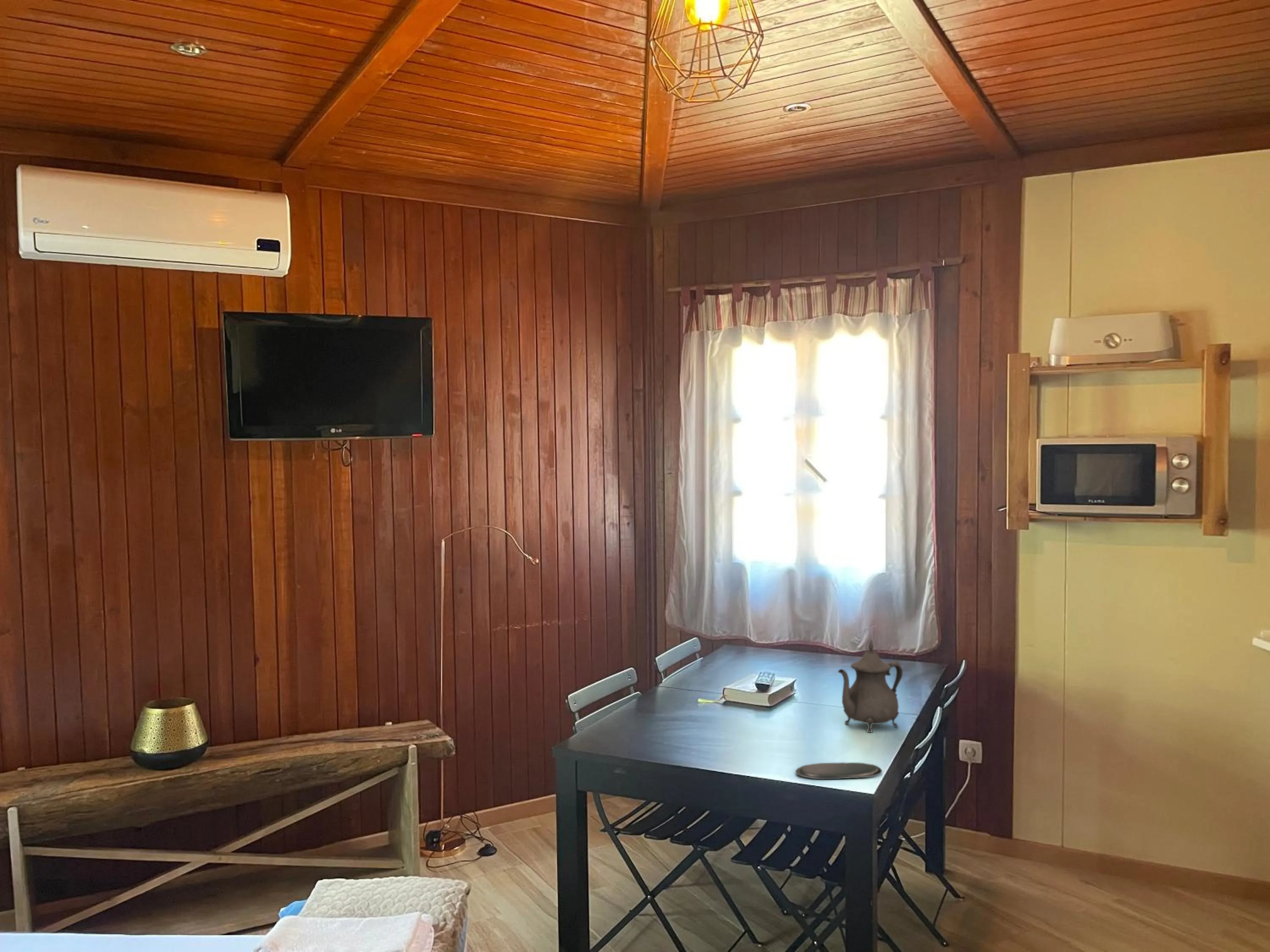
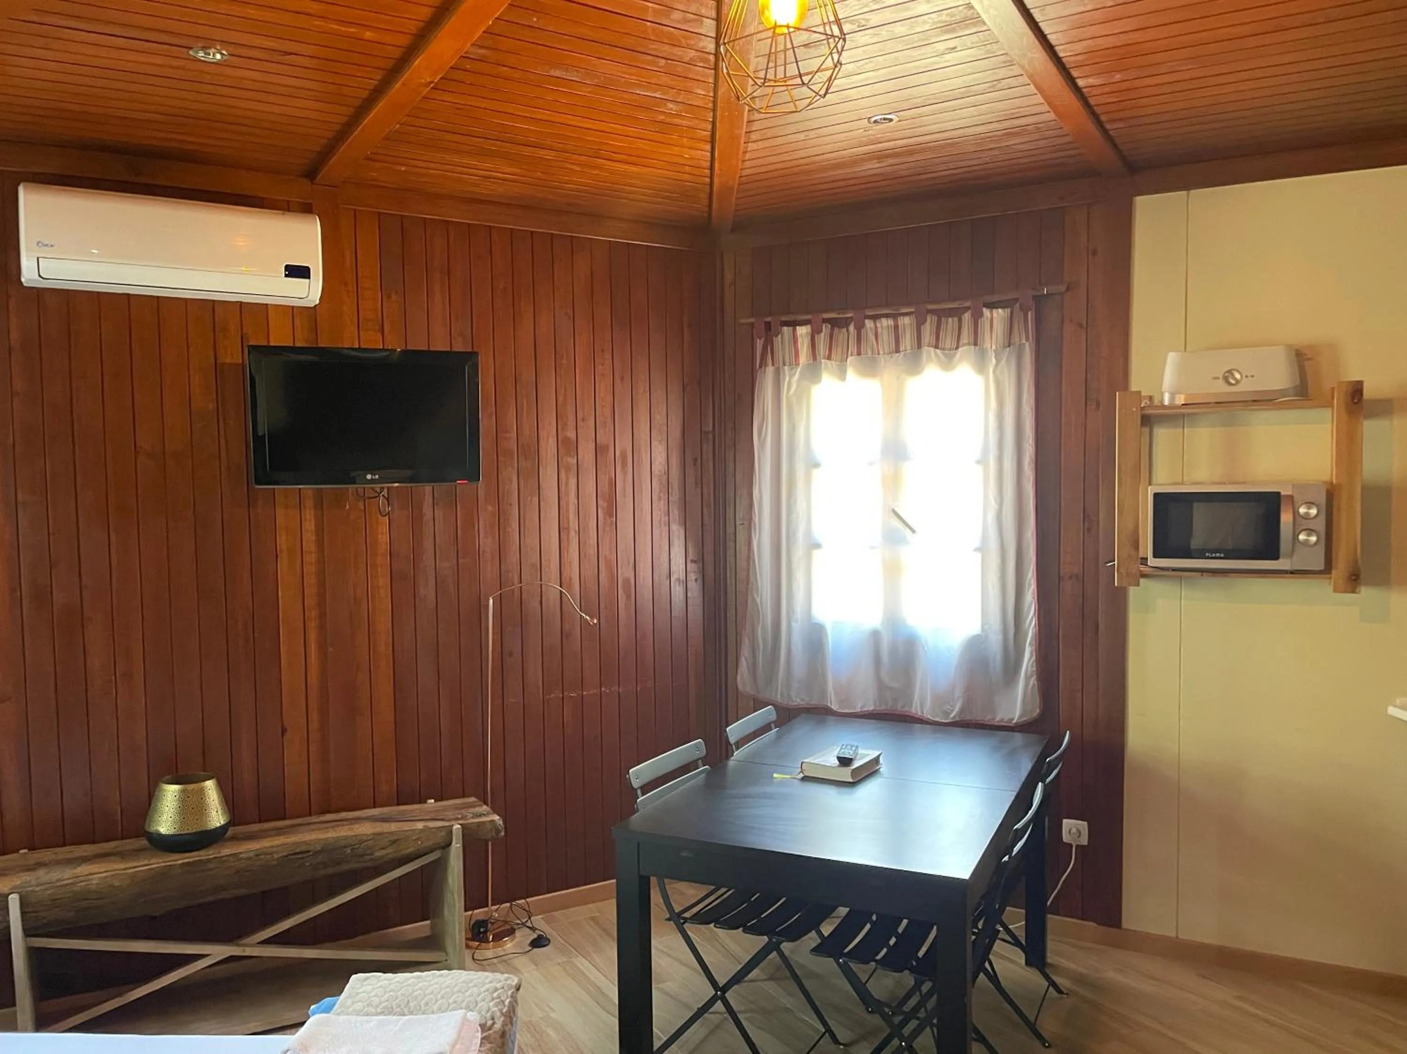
- oval tray (839, 770)
- teapot (871, 682)
